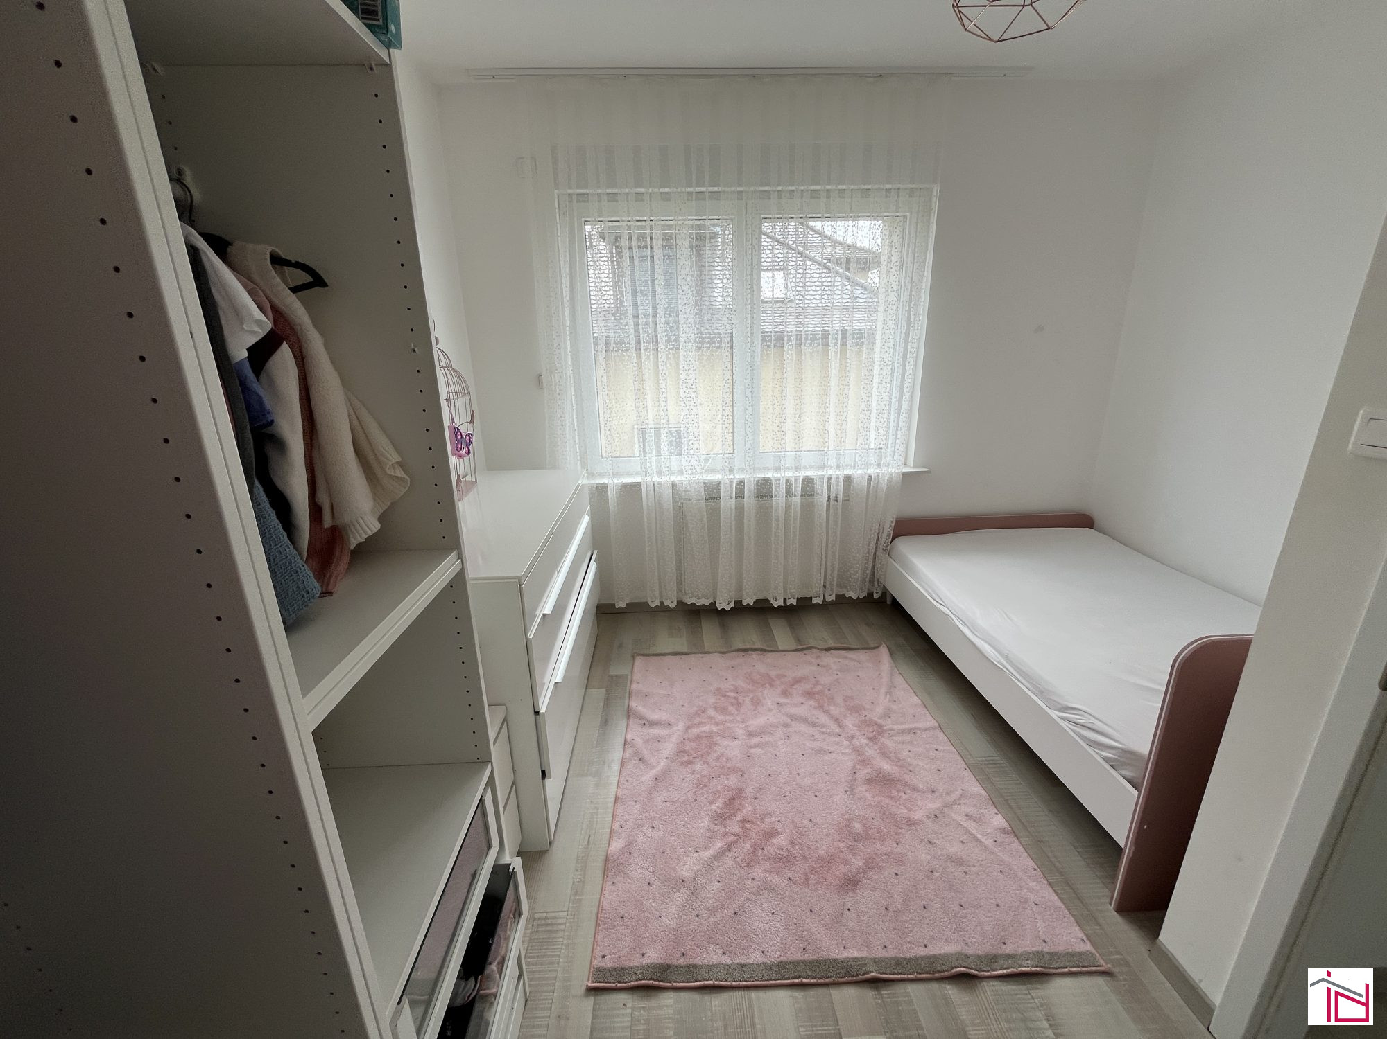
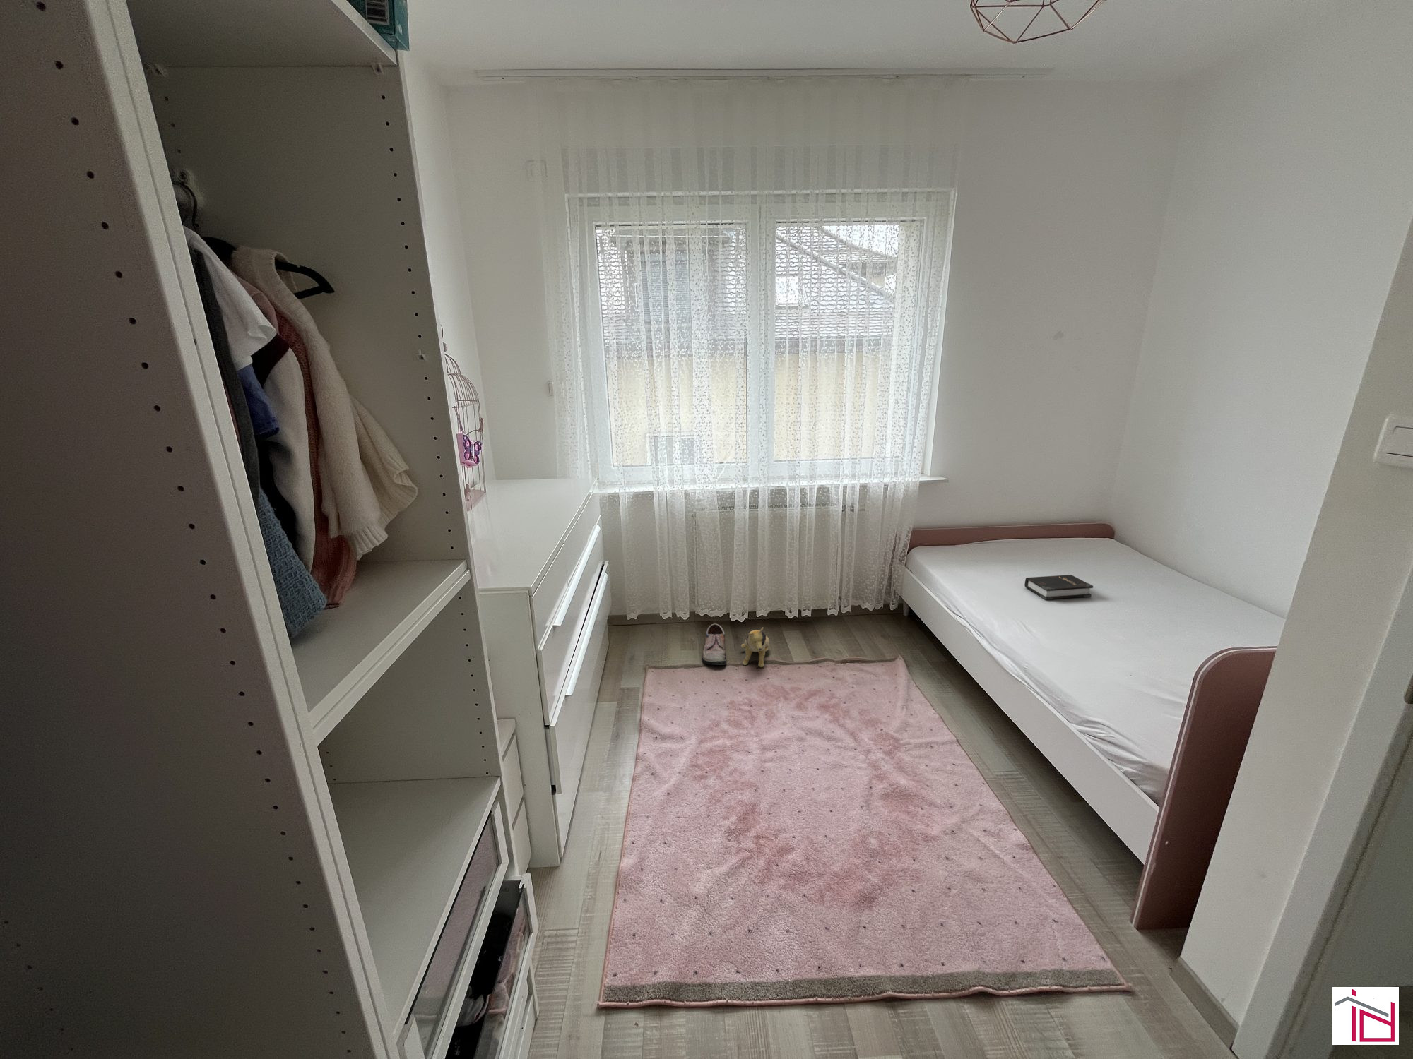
+ shoe (713, 644)
+ plush toy (755, 635)
+ hardback book (1058, 586)
